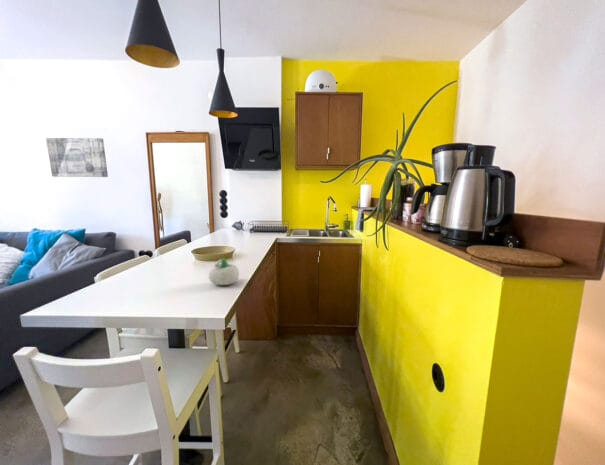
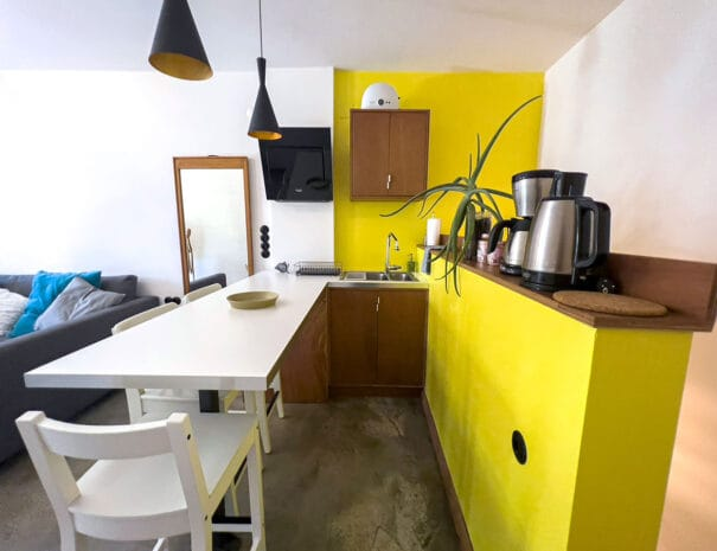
- wall art (77, 157)
- succulent planter (223, 271)
